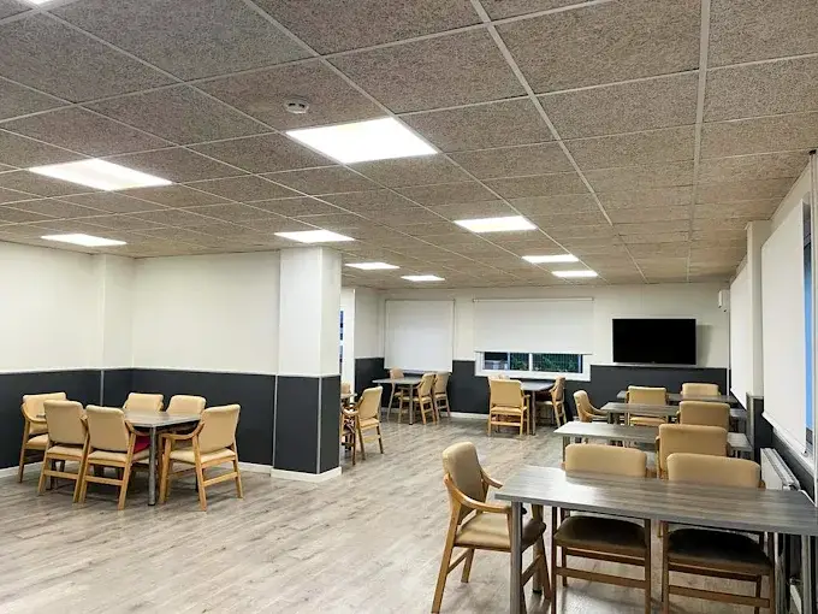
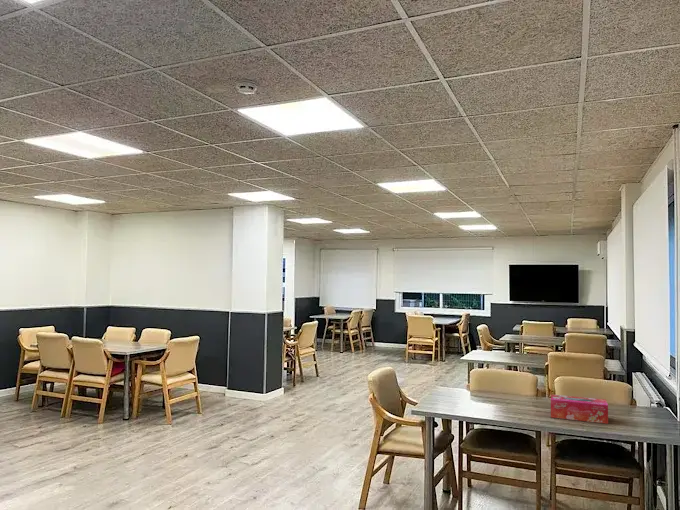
+ tissue box (578, 408)
